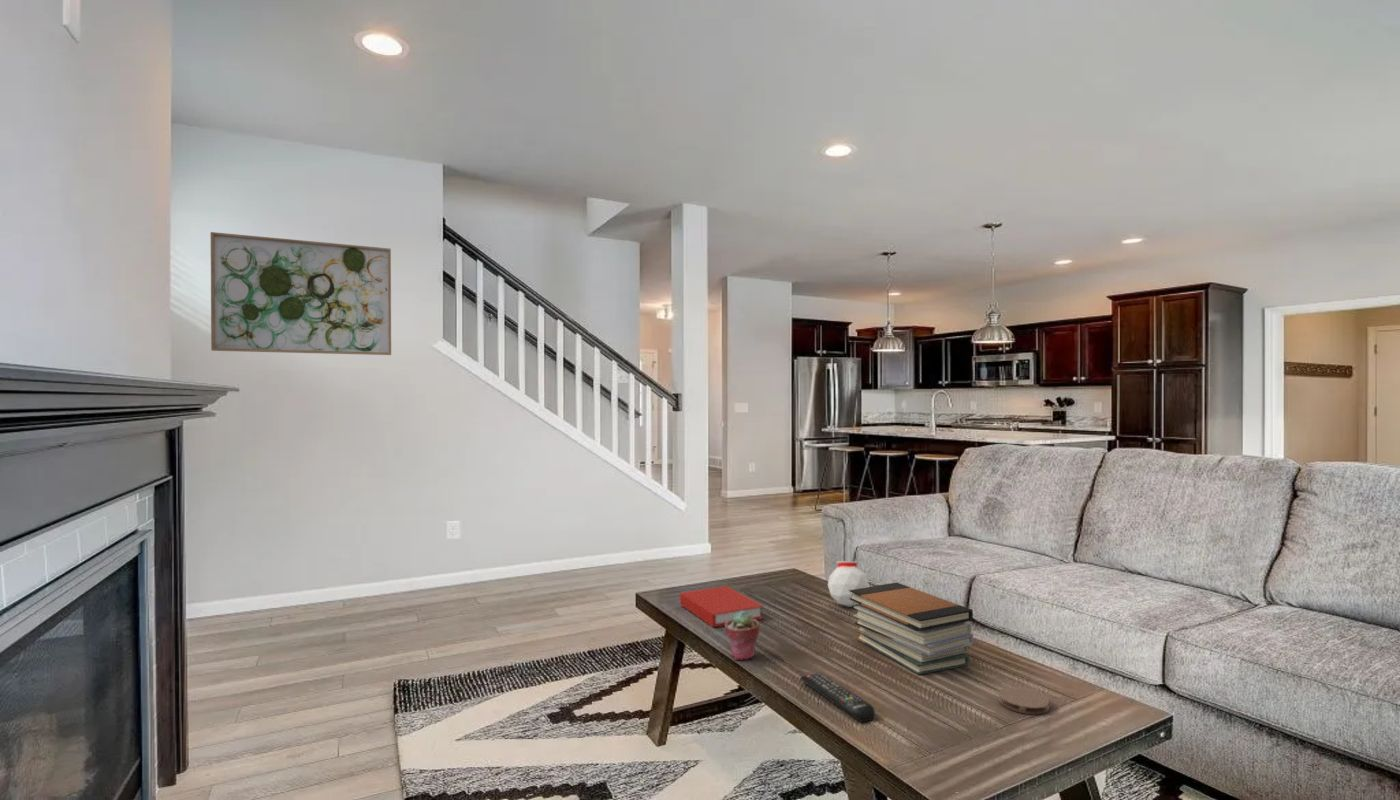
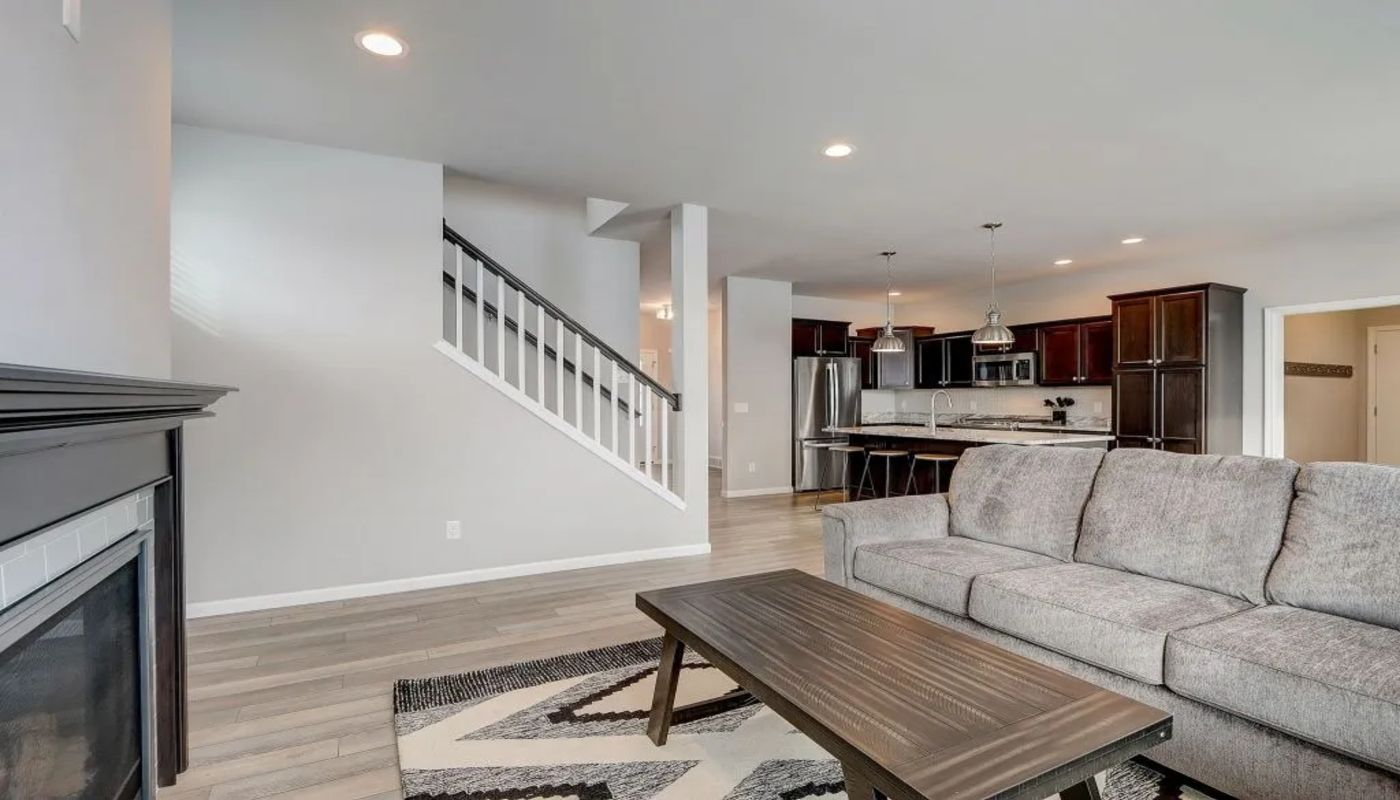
- remote control (835, 694)
- coaster (1023, 700)
- jar (848, 582)
- book (720, 605)
- wall art (305, 296)
- potted succulent (742, 632)
- book stack (909, 625)
